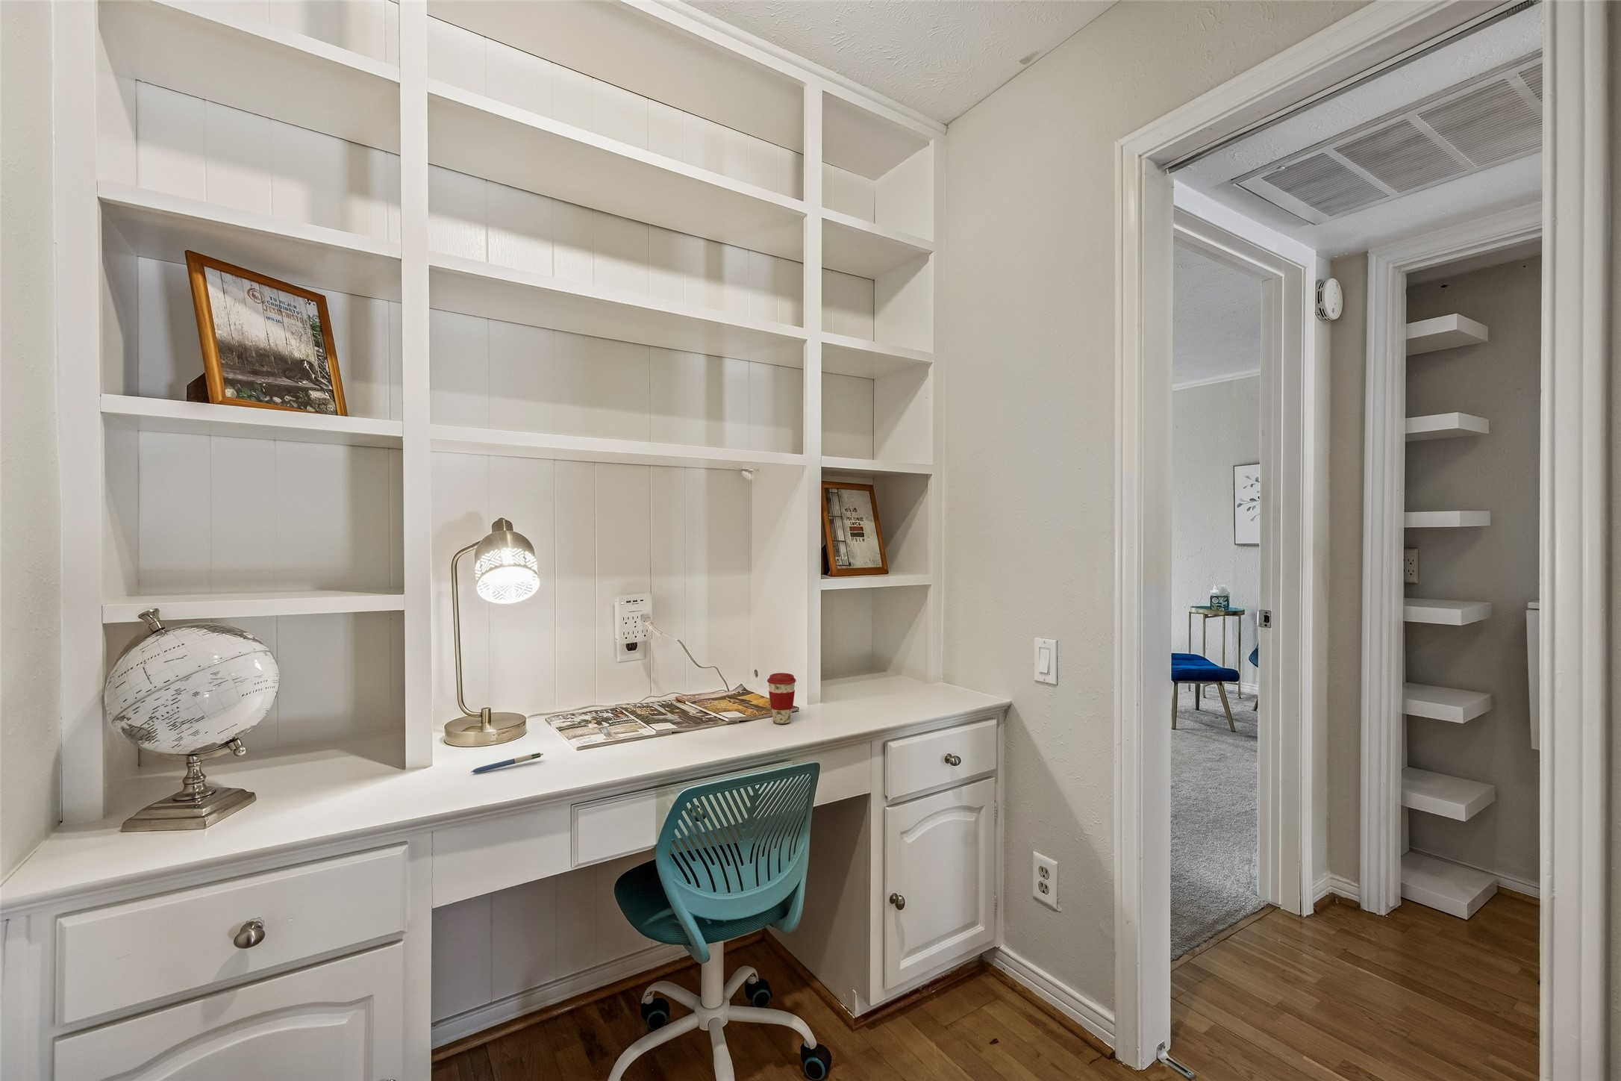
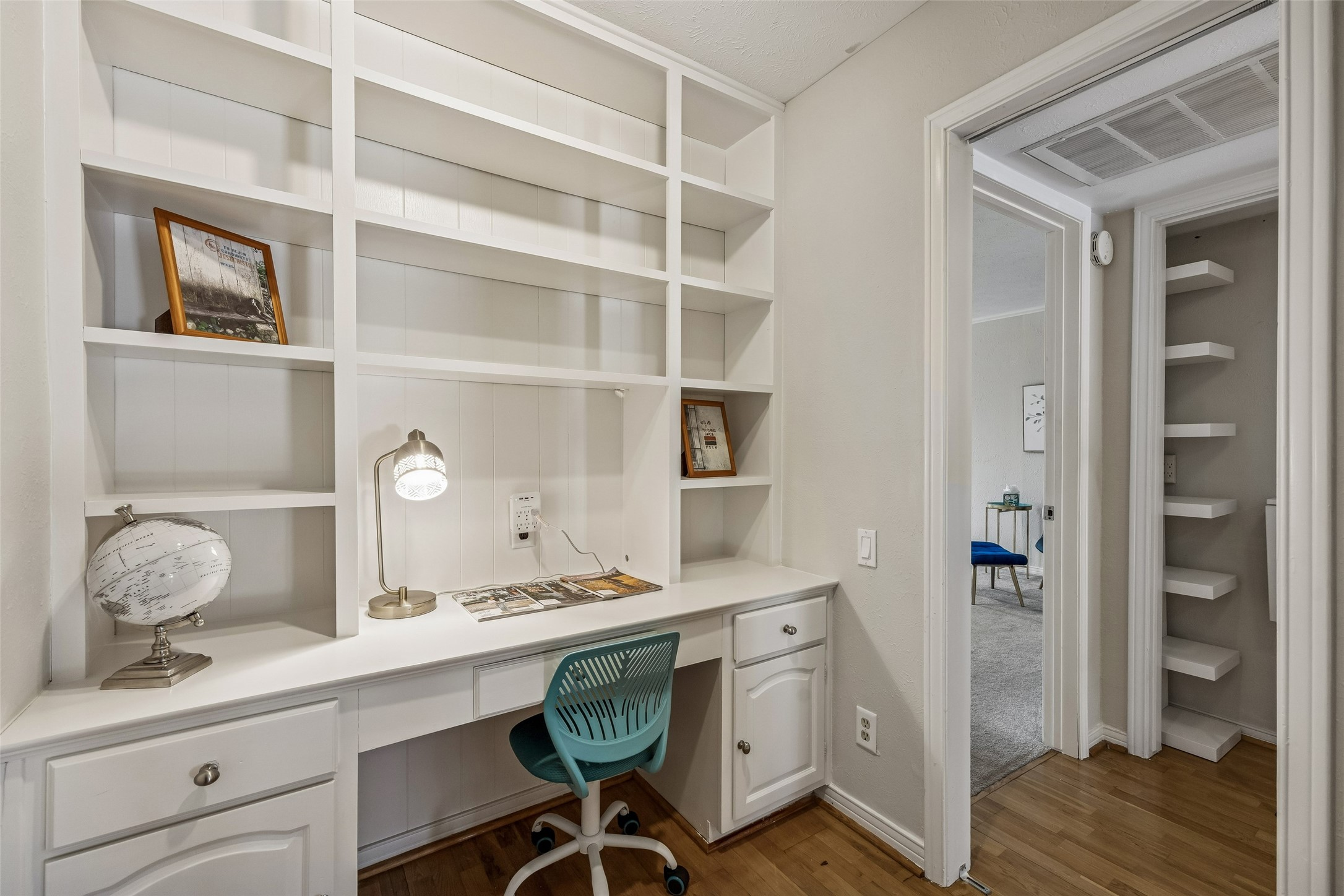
- coffee cup (782, 699)
- pen (508, 762)
